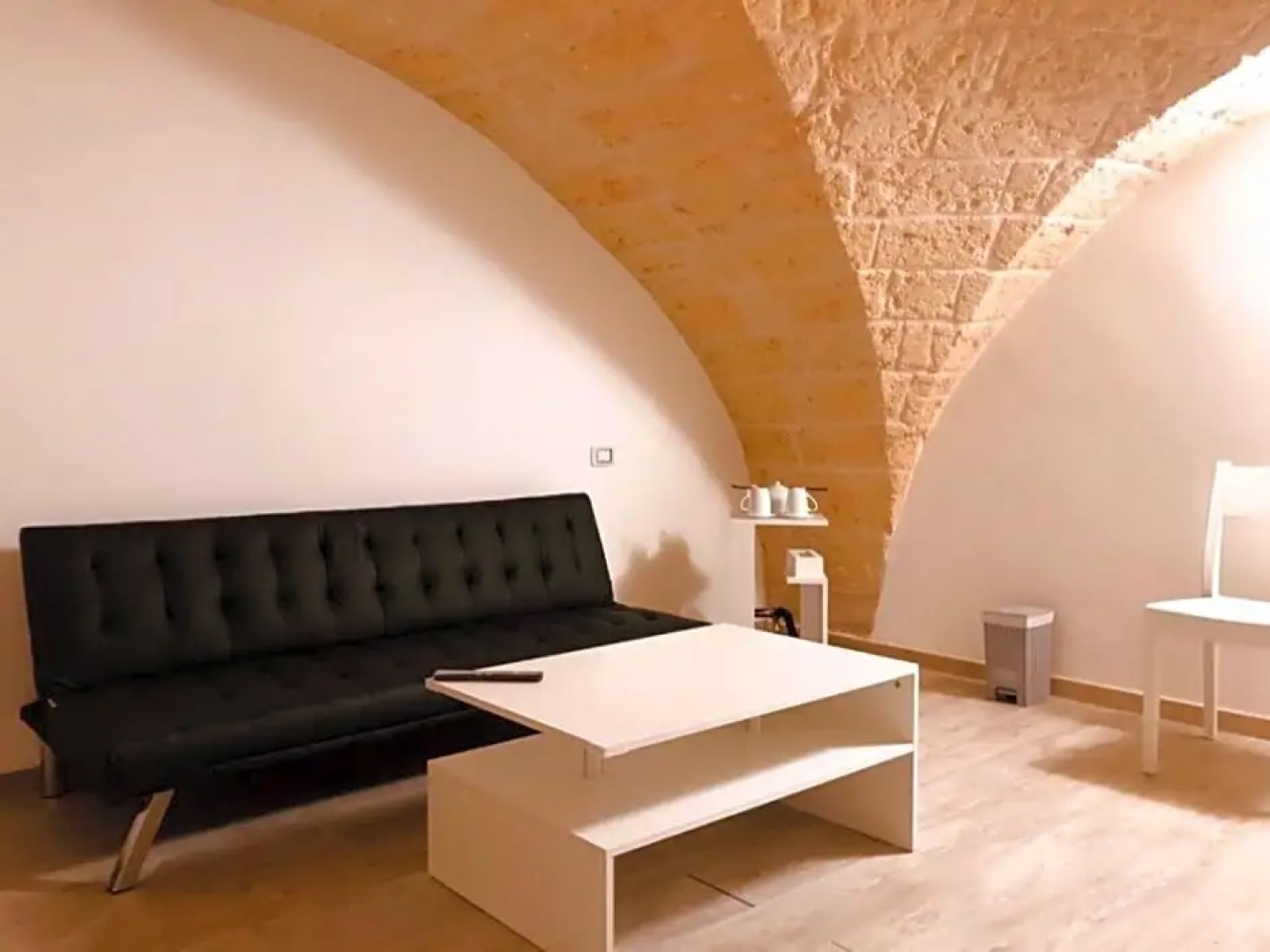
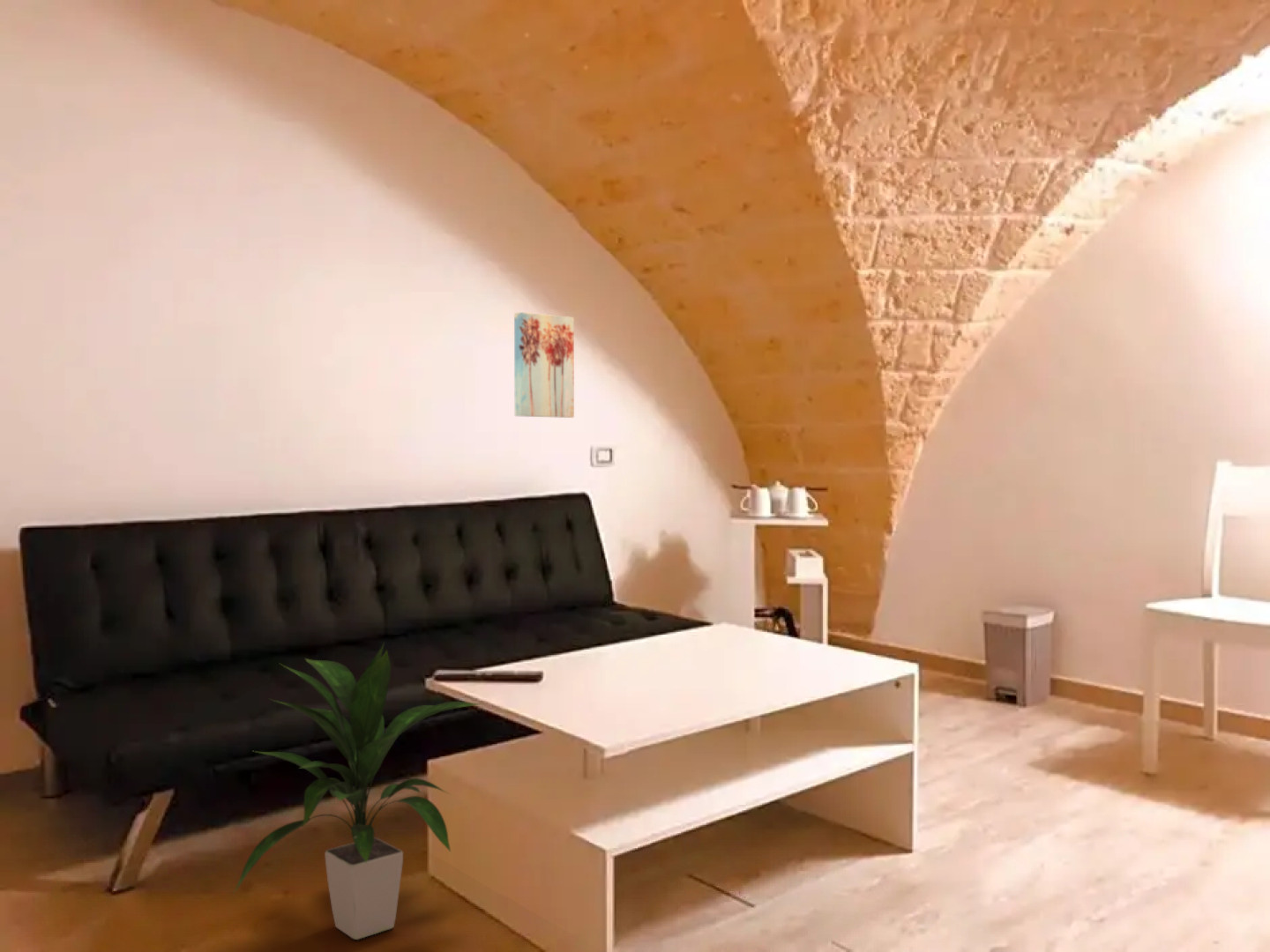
+ wall art (544, 366)
+ indoor plant (352, 784)
